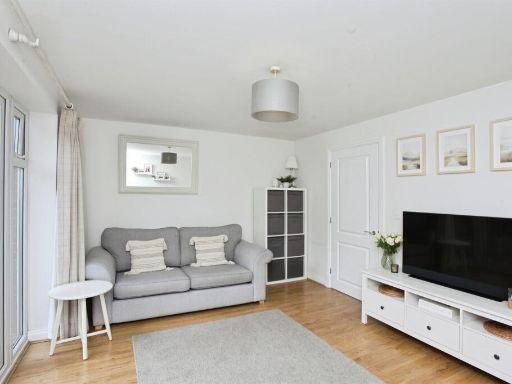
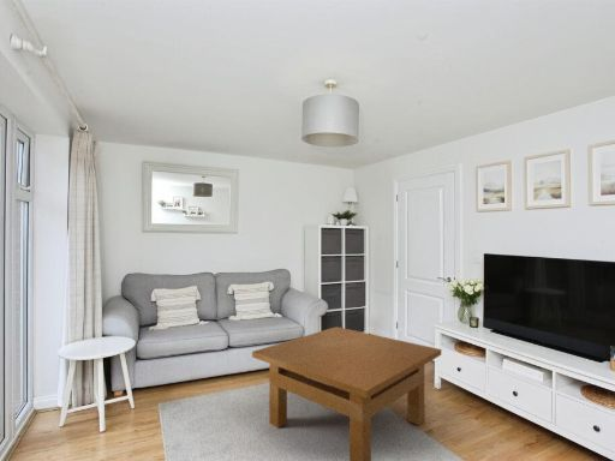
+ table (347, 385)
